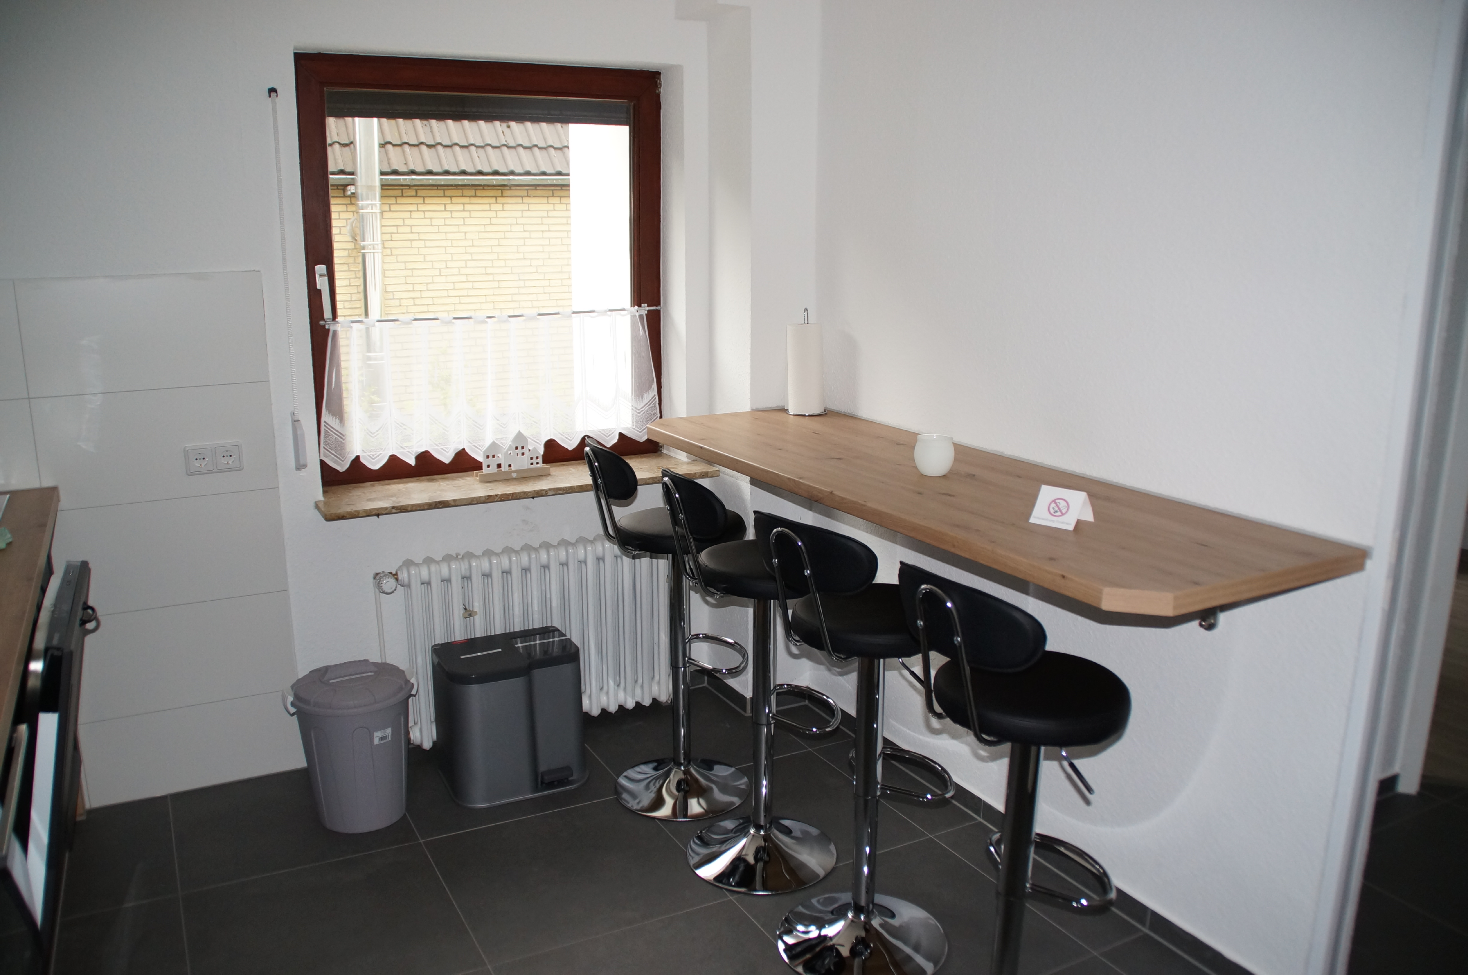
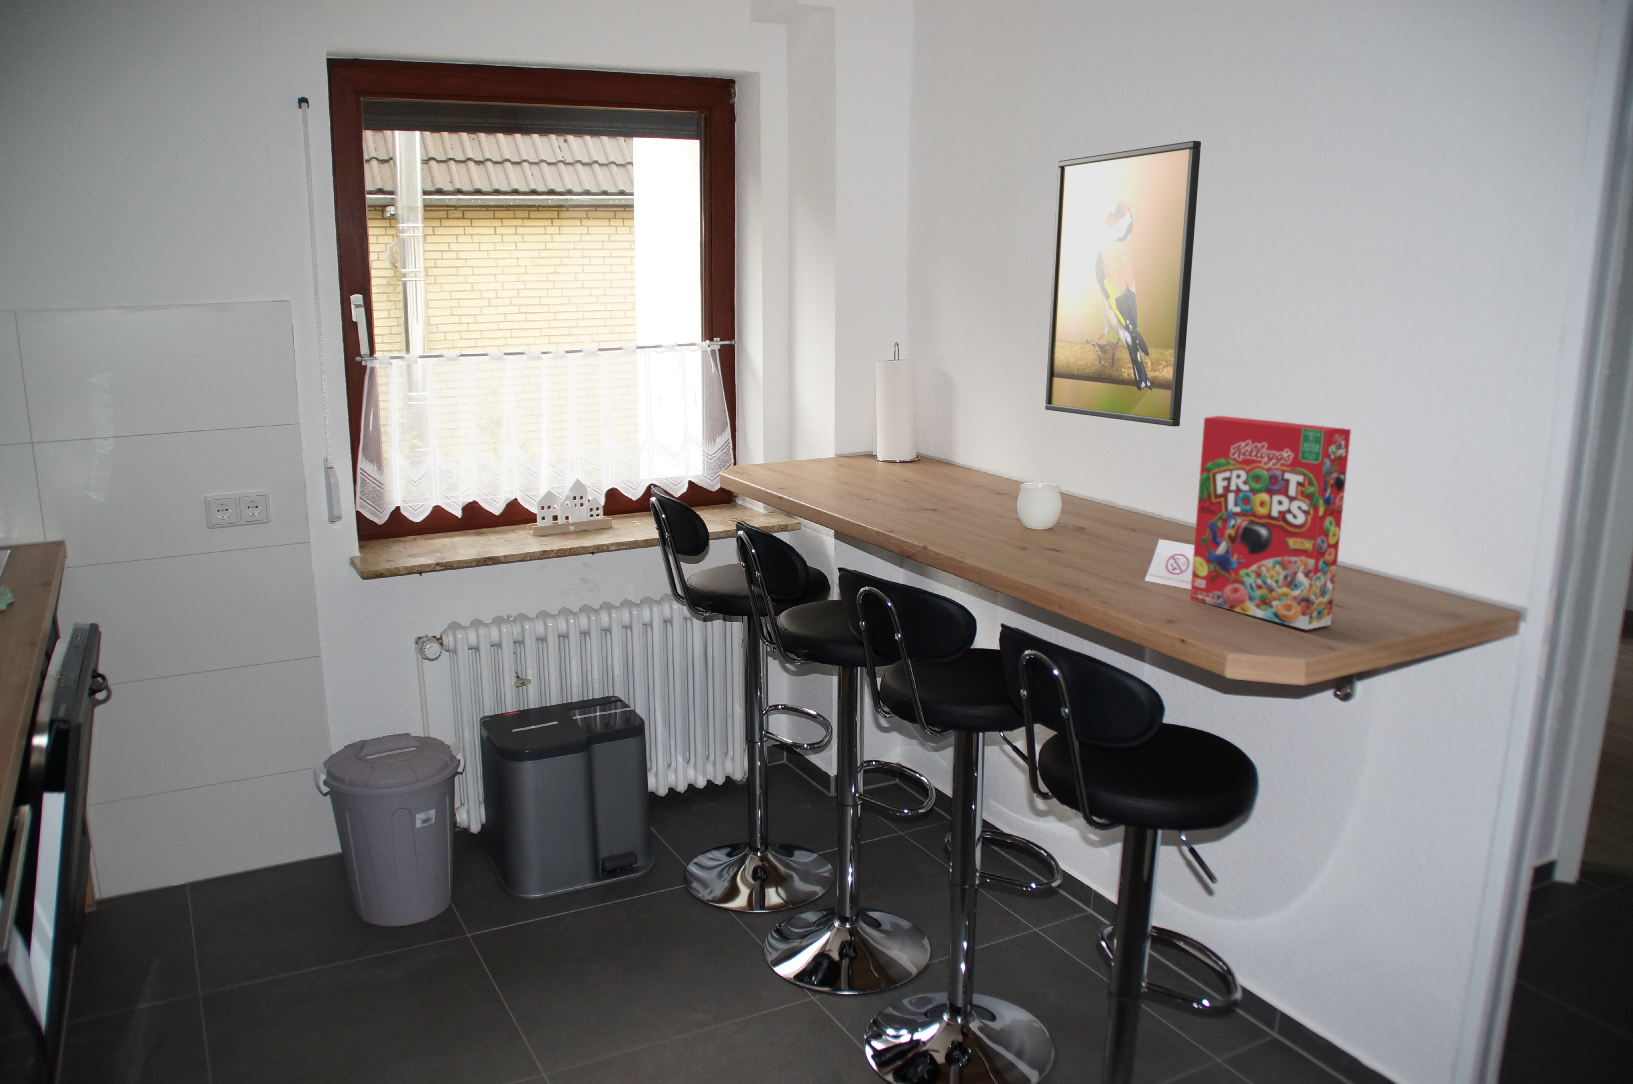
+ cereal box (1266, 518)
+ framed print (1116, 287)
